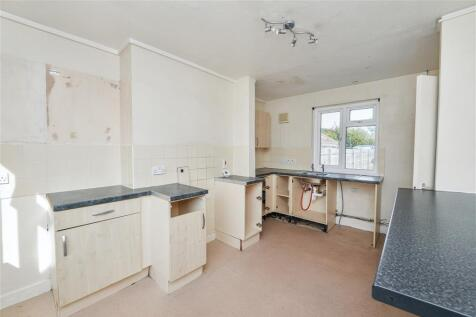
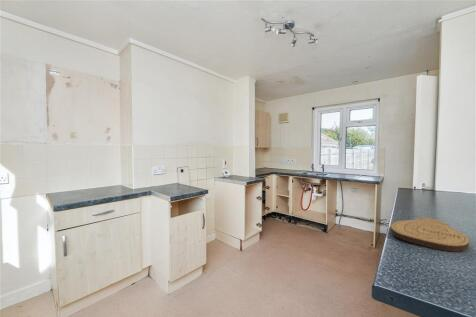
+ key chain (429, 227)
